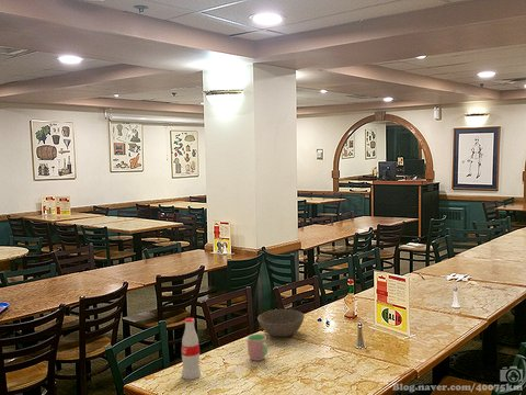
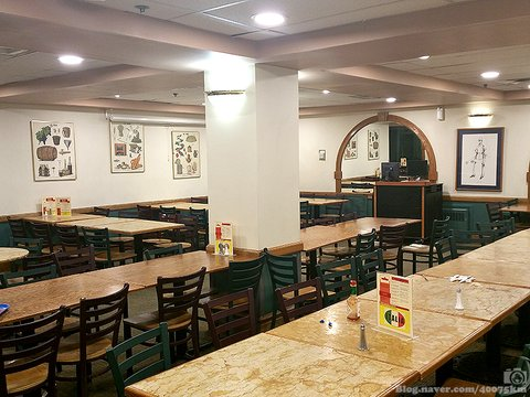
- cup (259, 348)
- soda bottle (190, 347)
- bowl (281, 324)
